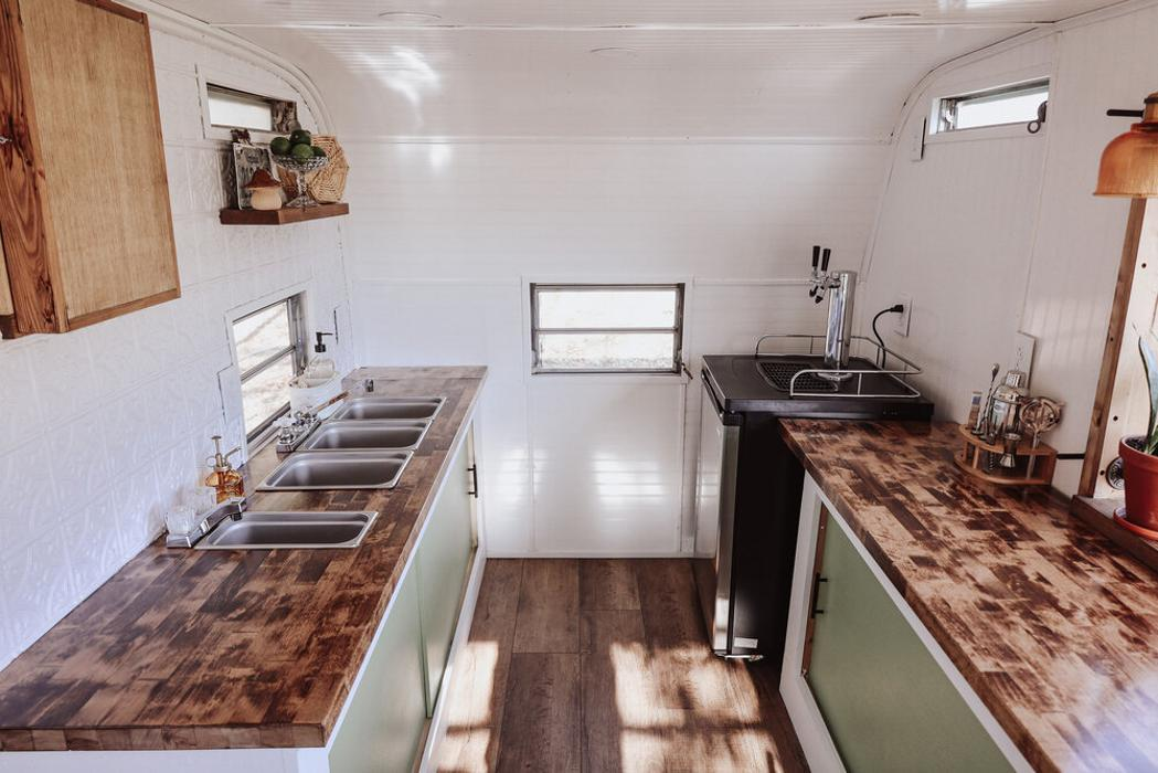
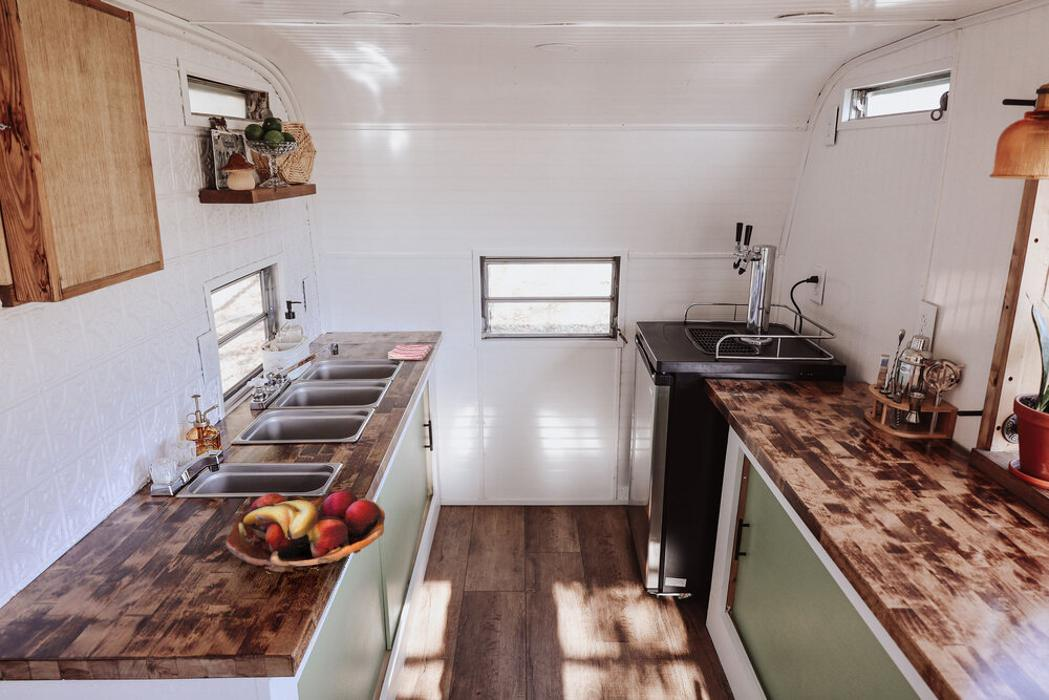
+ dish towel (410, 350)
+ fruit basket (308, 525)
